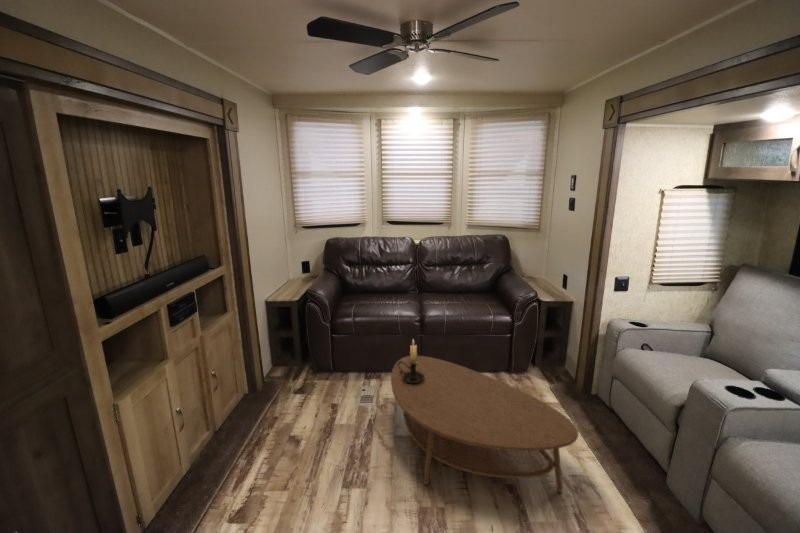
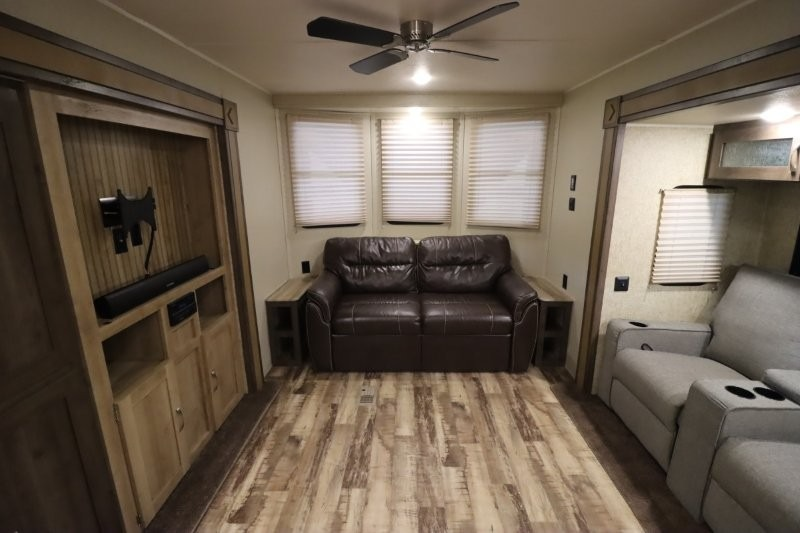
- coffee table (459, 426)
- candle holder (410, 357)
